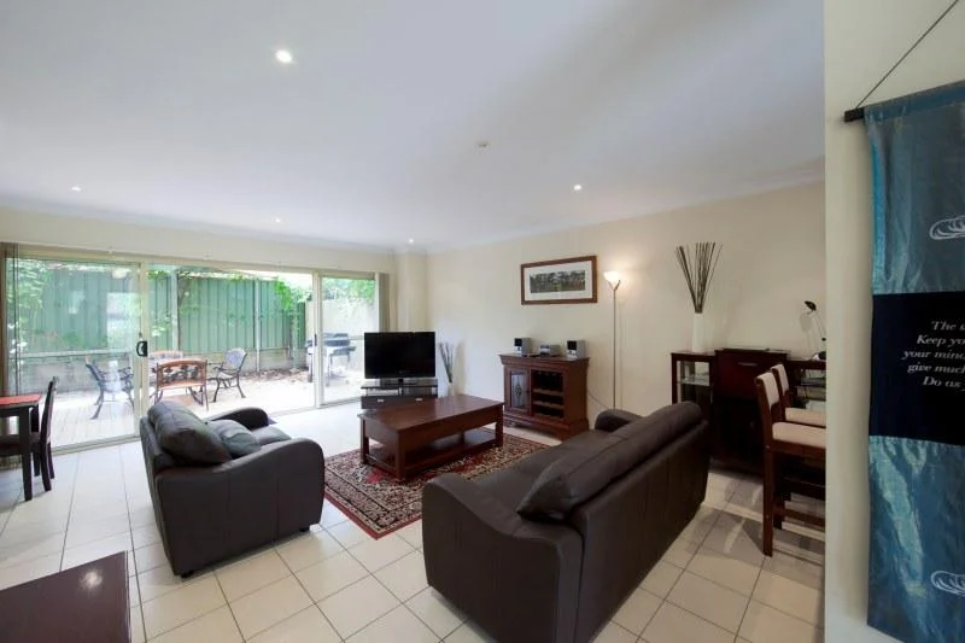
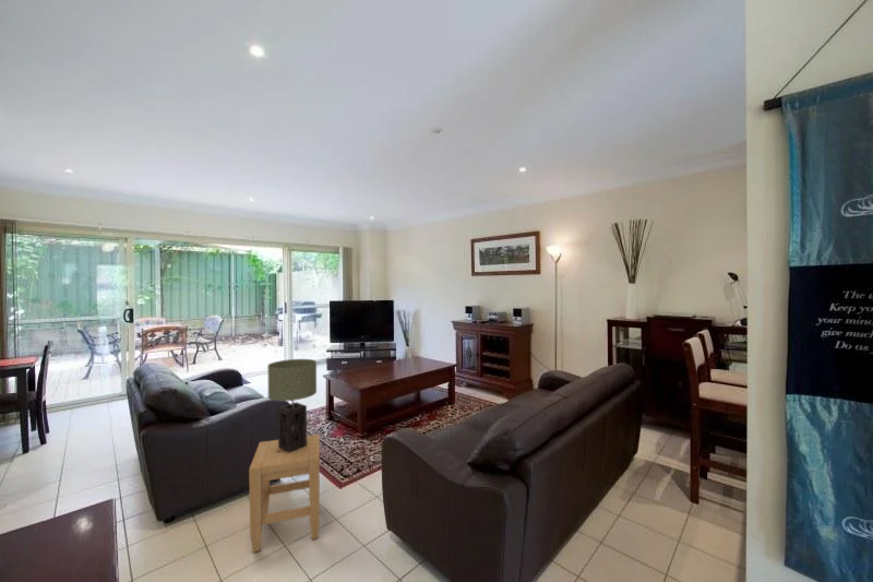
+ table lamp (292, 404)
+ stool (288, 488)
